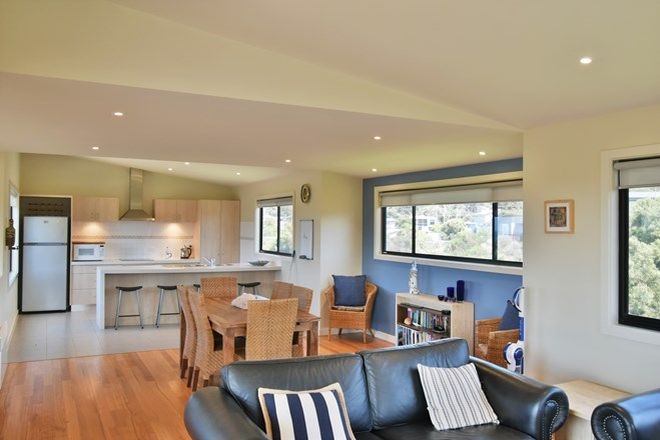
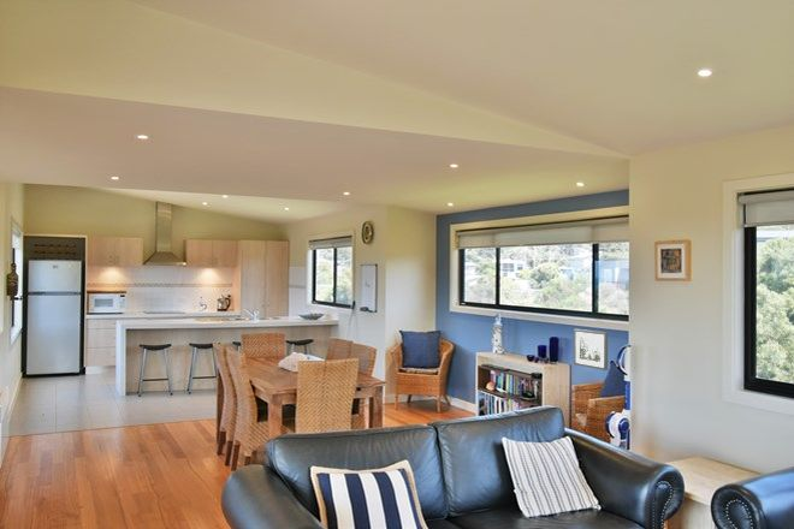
+ wall art (589, 349)
